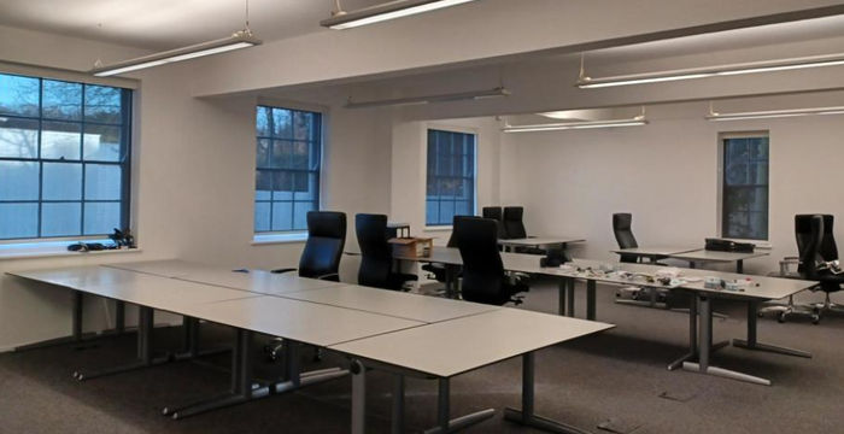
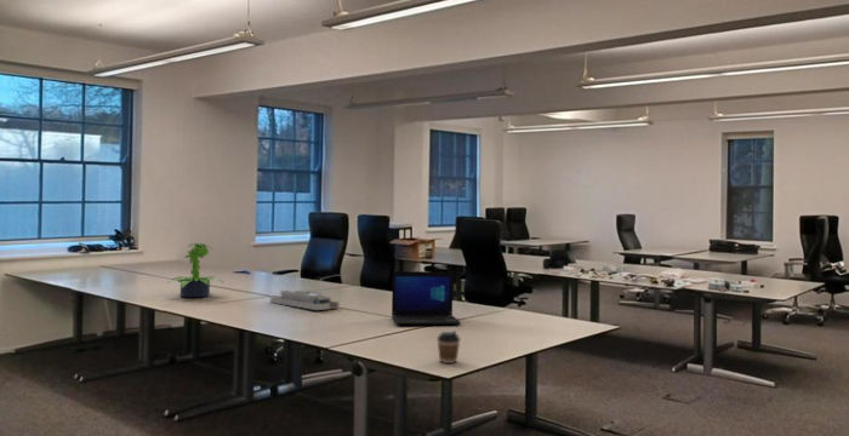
+ desk organizer (303, 298)
+ coffee cup (448, 345)
+ potted plant (196, 269)
+ laptop (424, 297)
